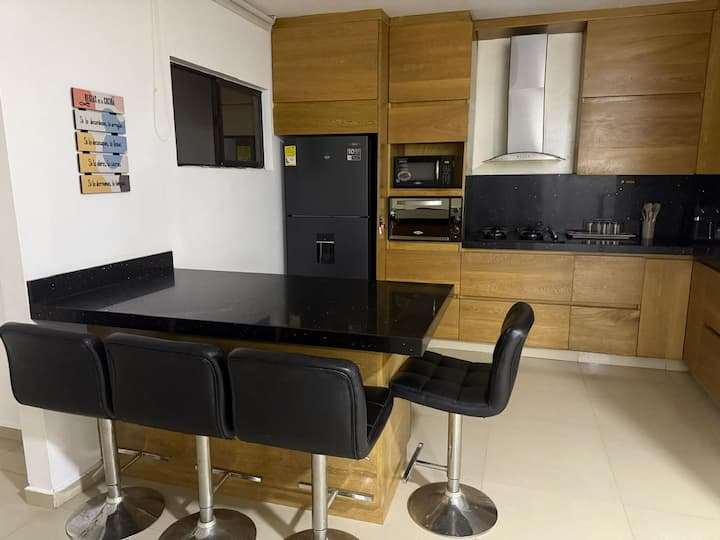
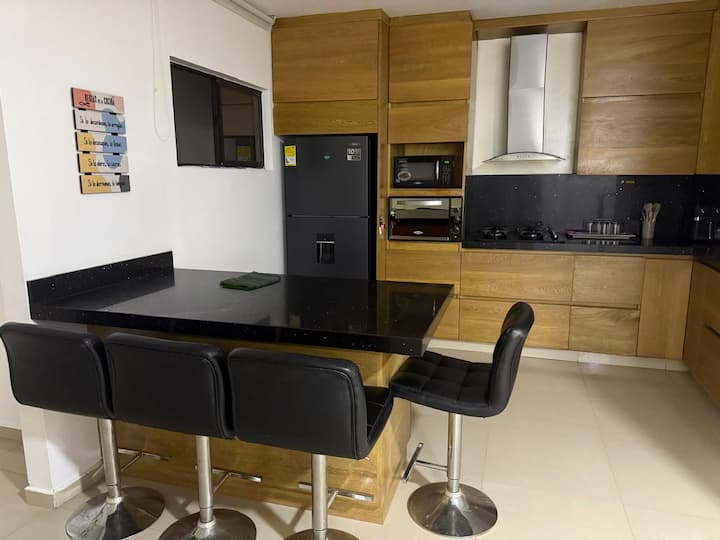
+ dish towel (251, 280)
